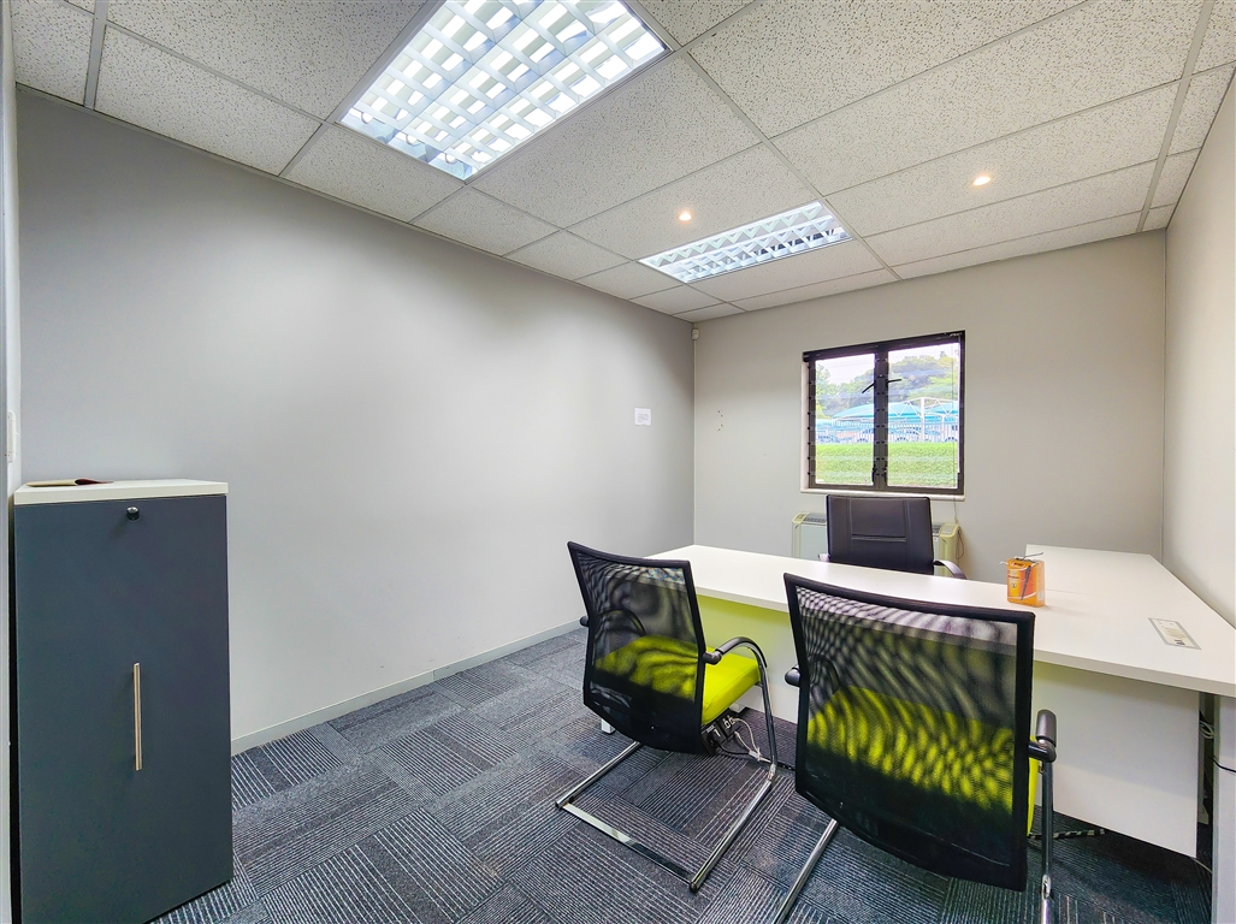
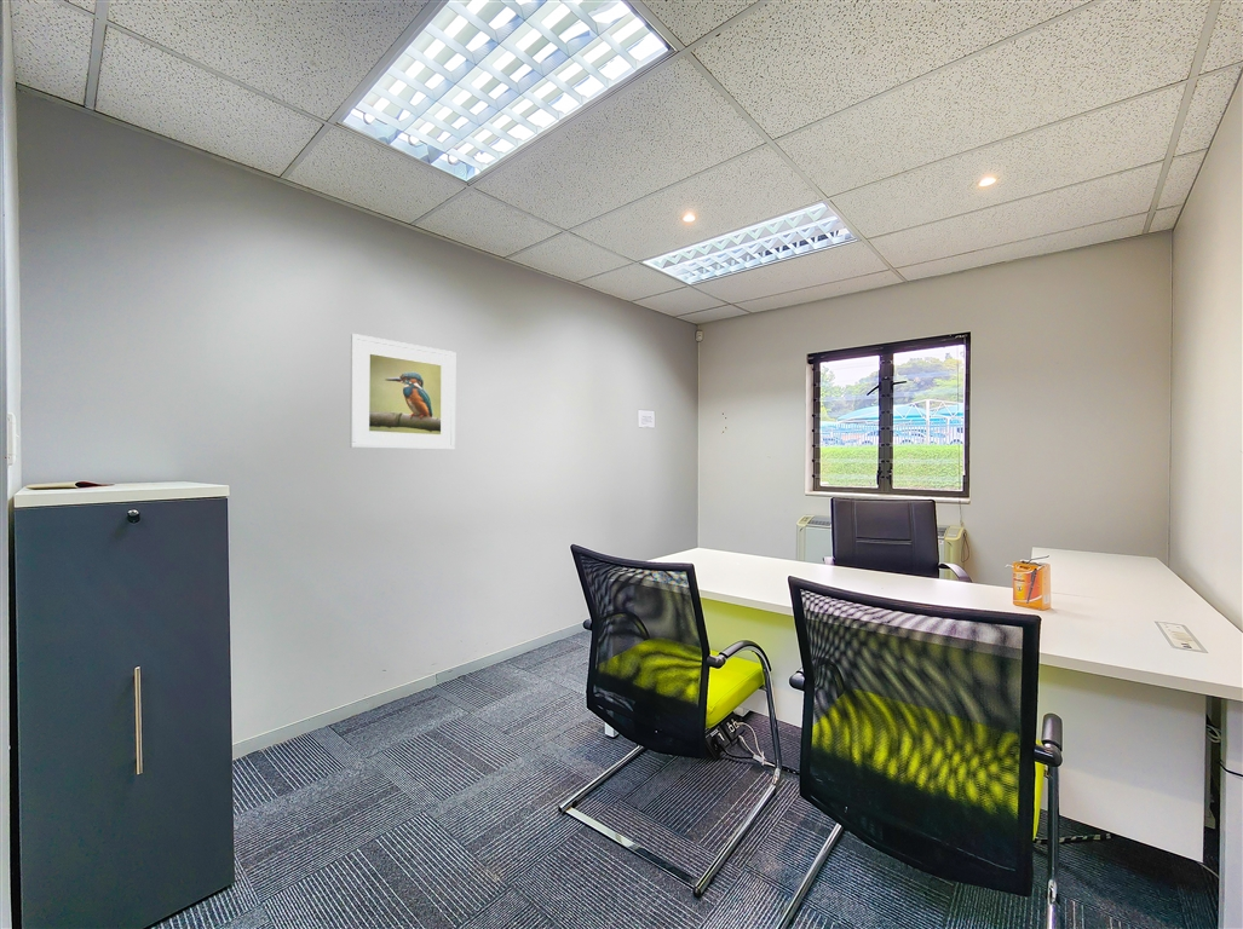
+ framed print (407, 396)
